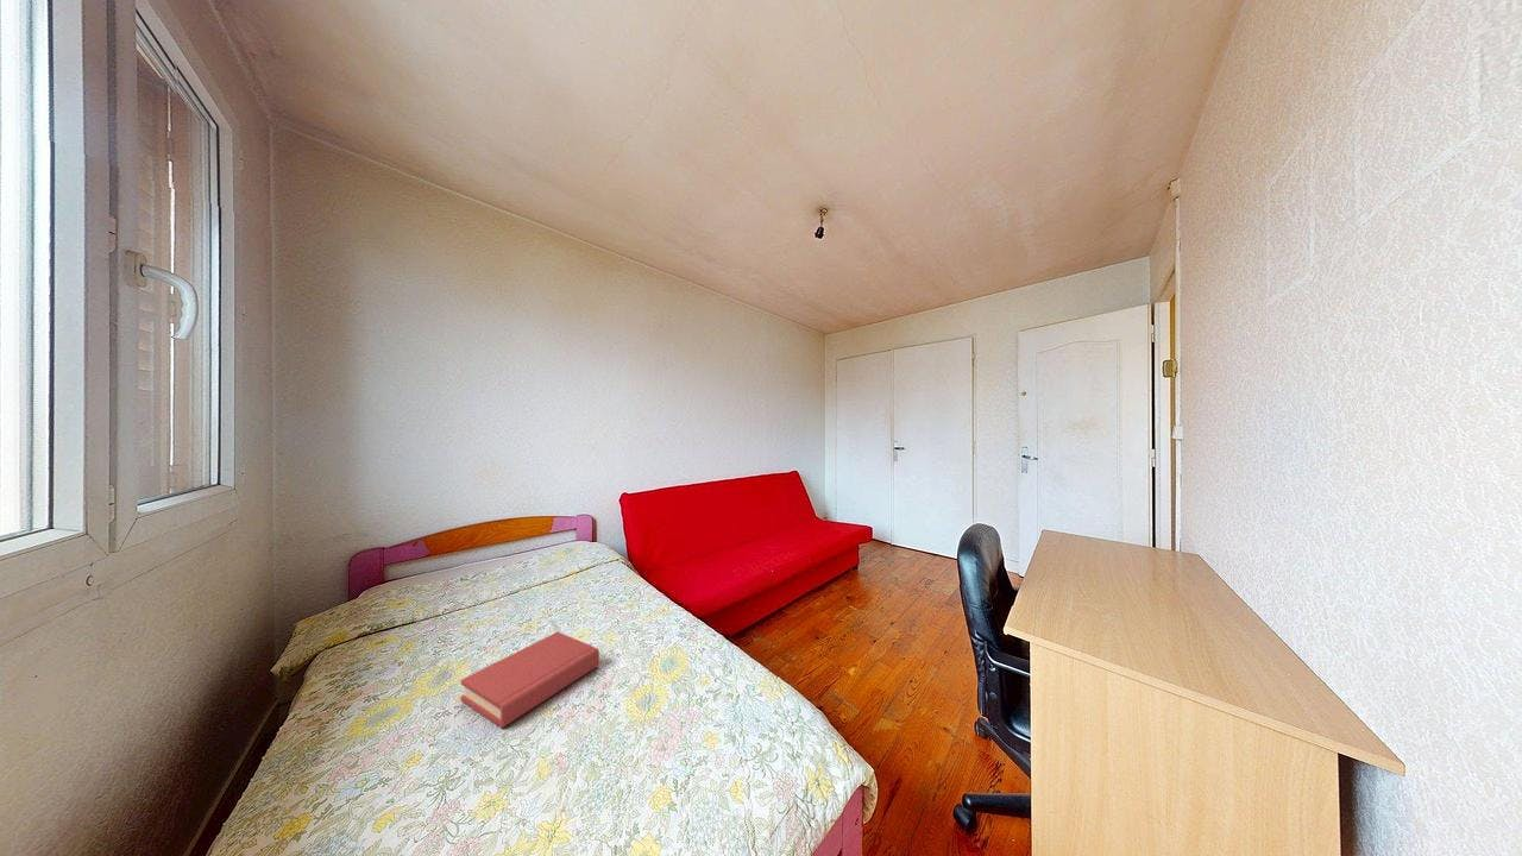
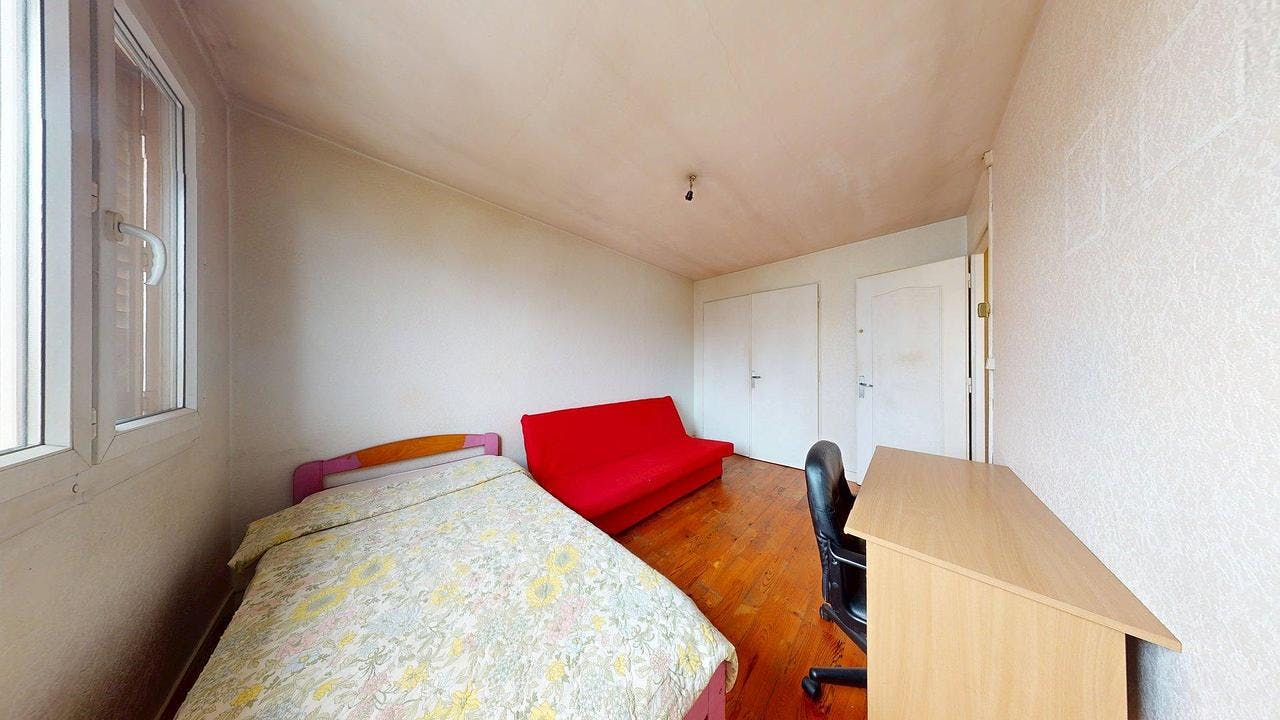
- hardback book (534, 673)
